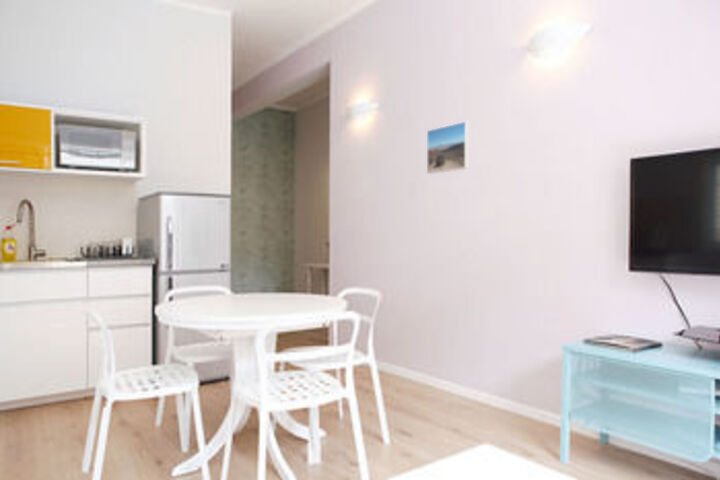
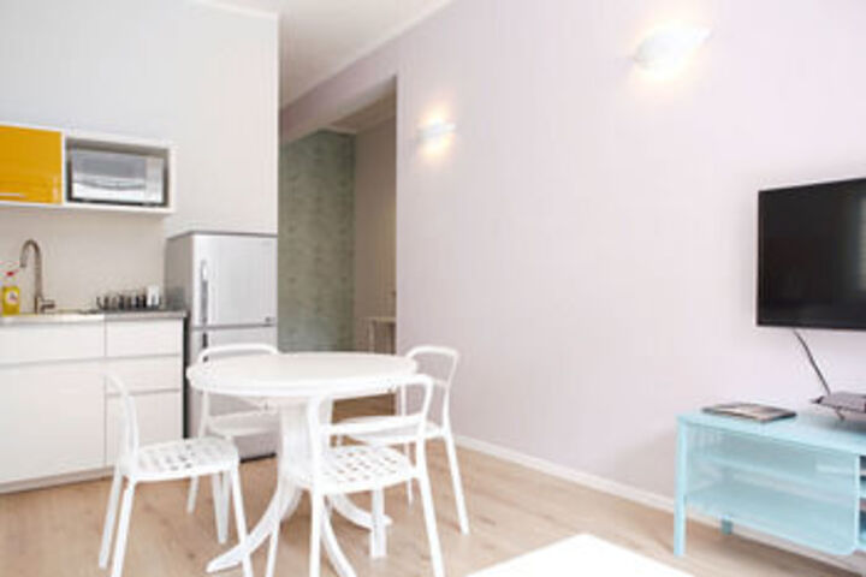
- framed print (447, 148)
